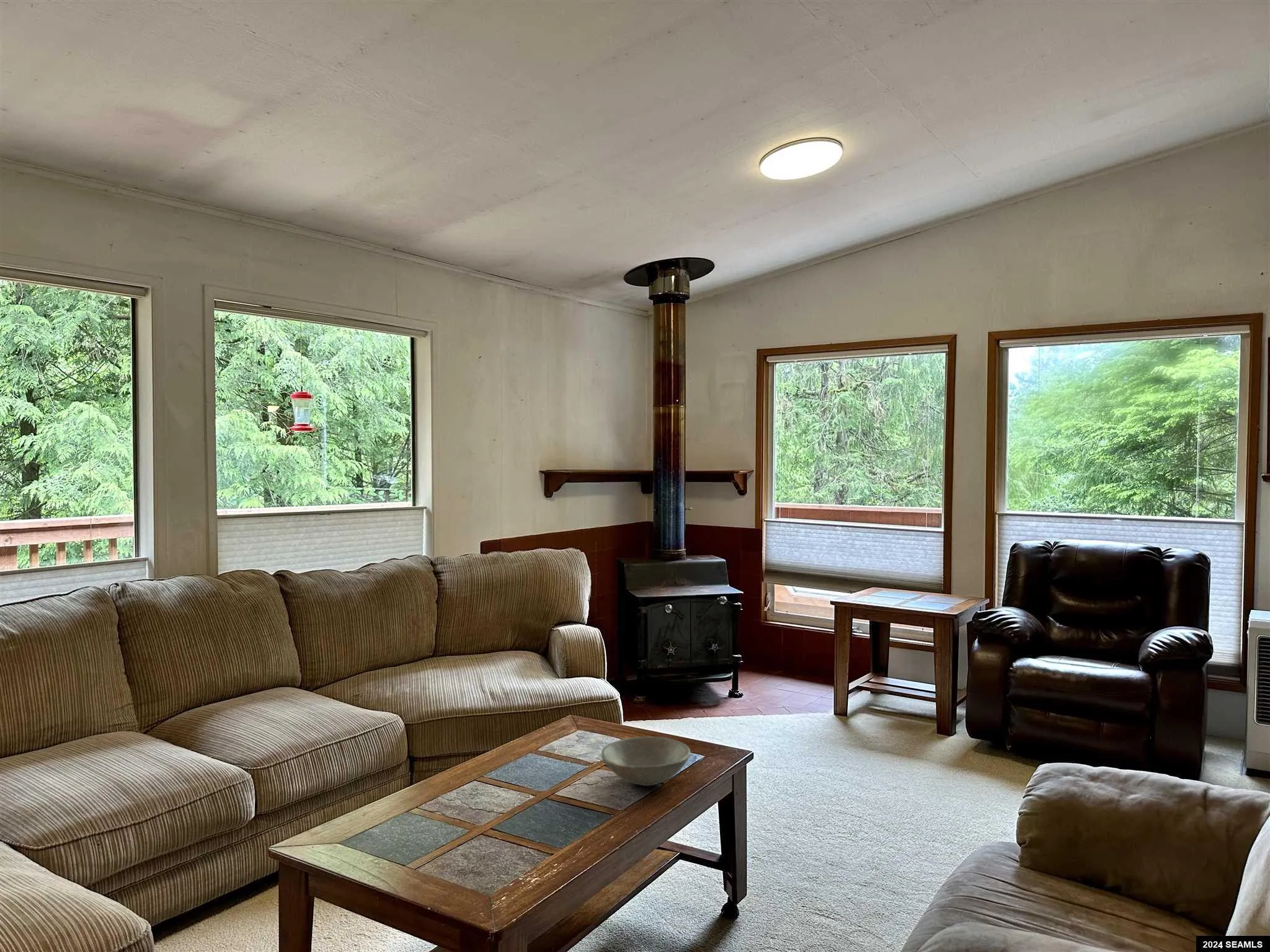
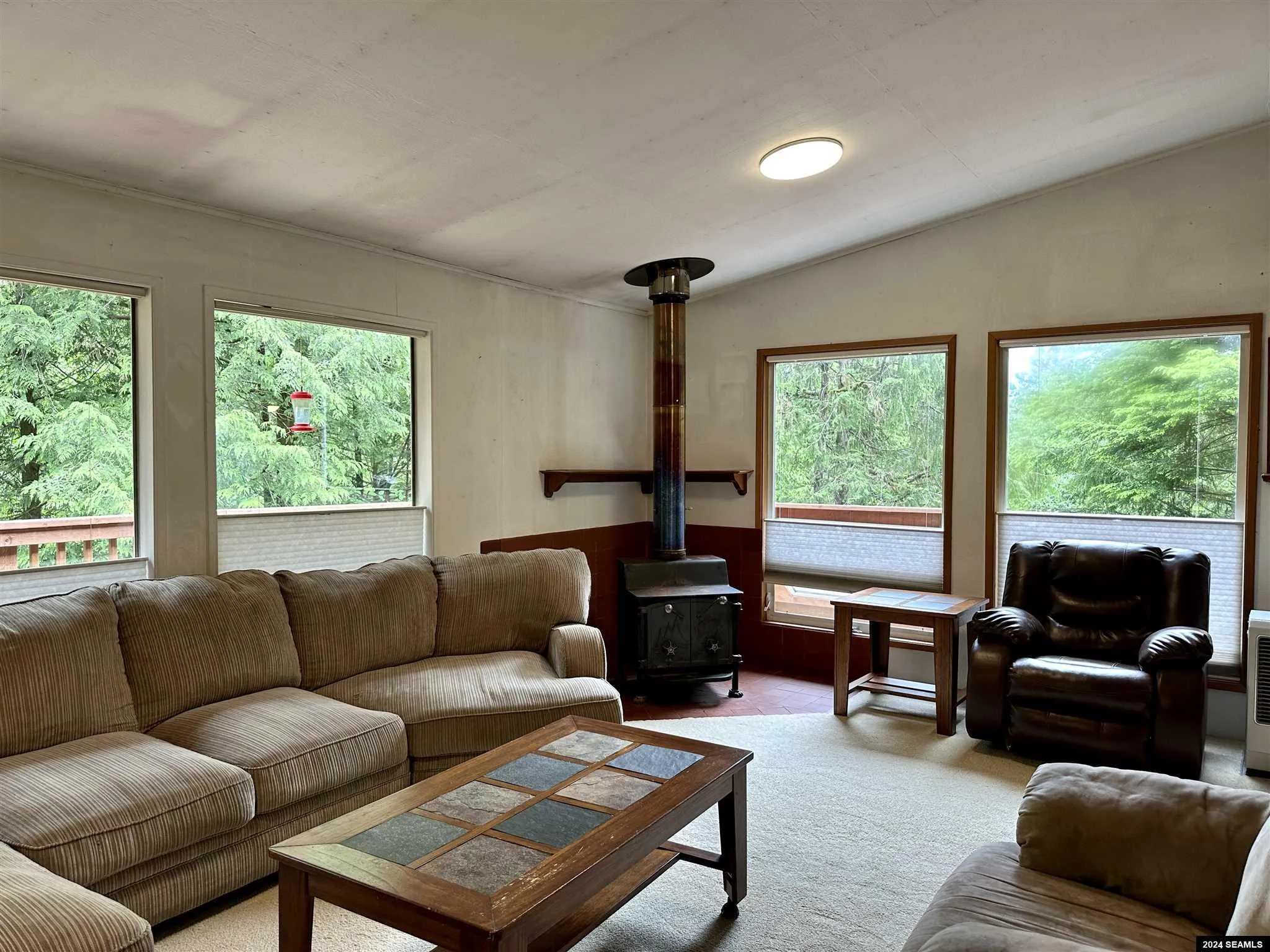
- bowl (646, 765)
